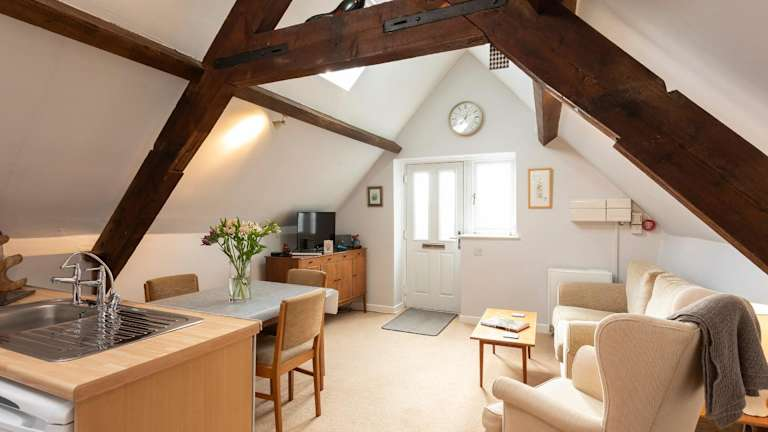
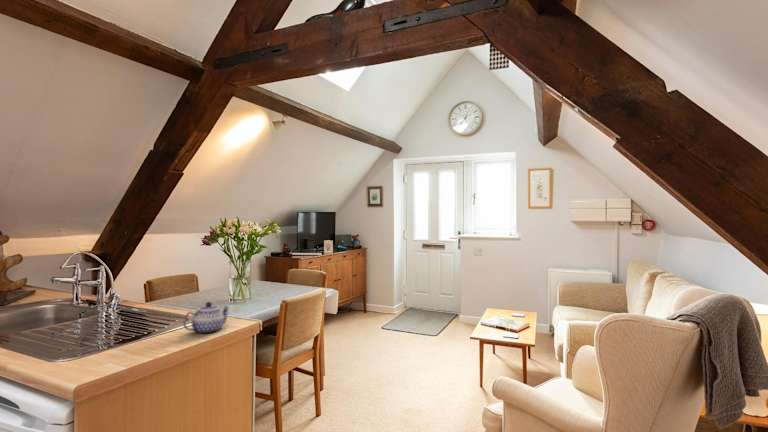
+ teapot (207, 316)
